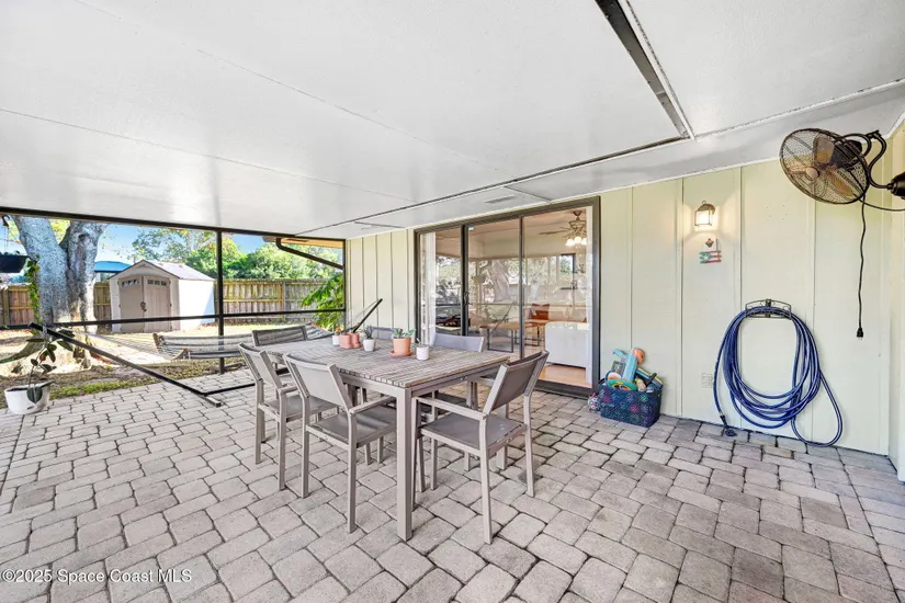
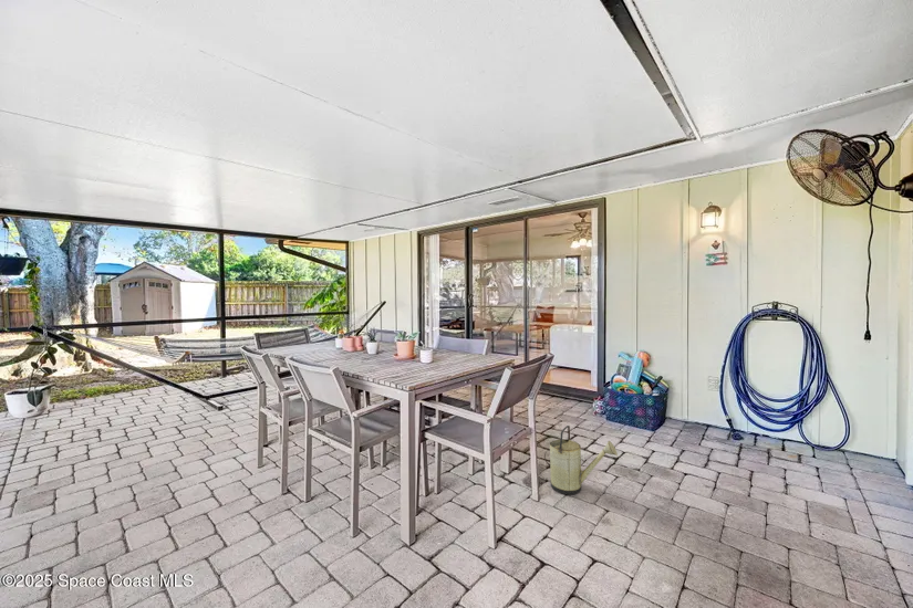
+ watering can (579, 460)
